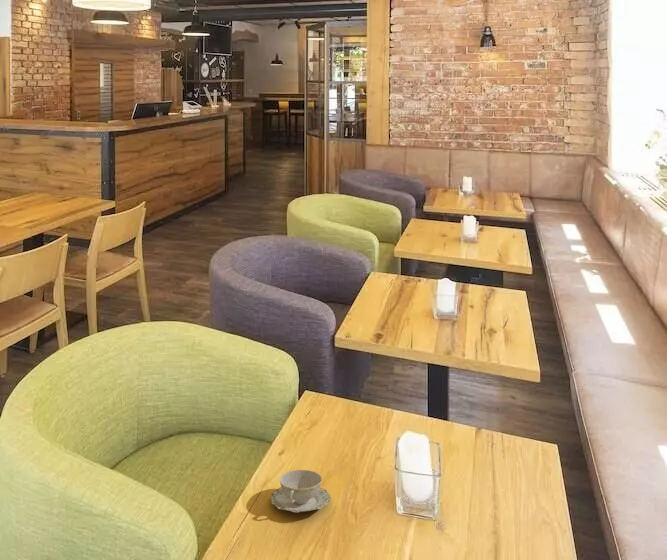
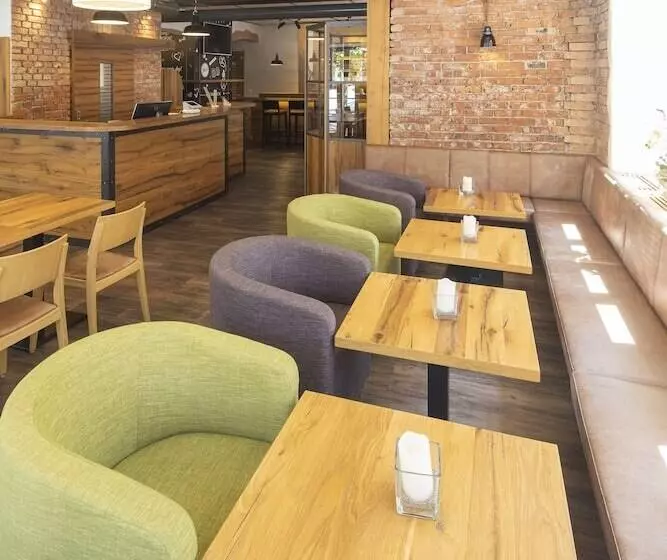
- chinaware (300, 490)
